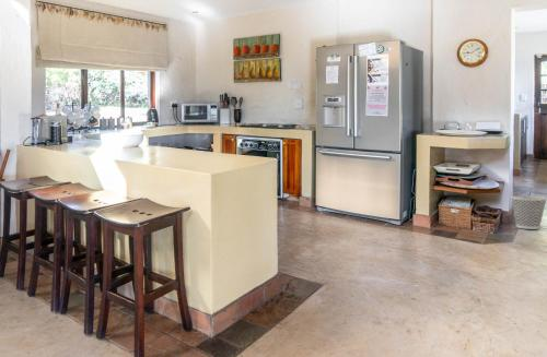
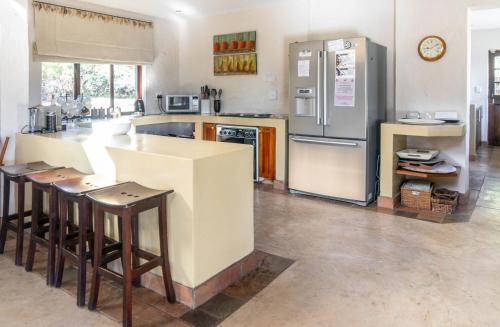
- wastebasket (527, 212)
